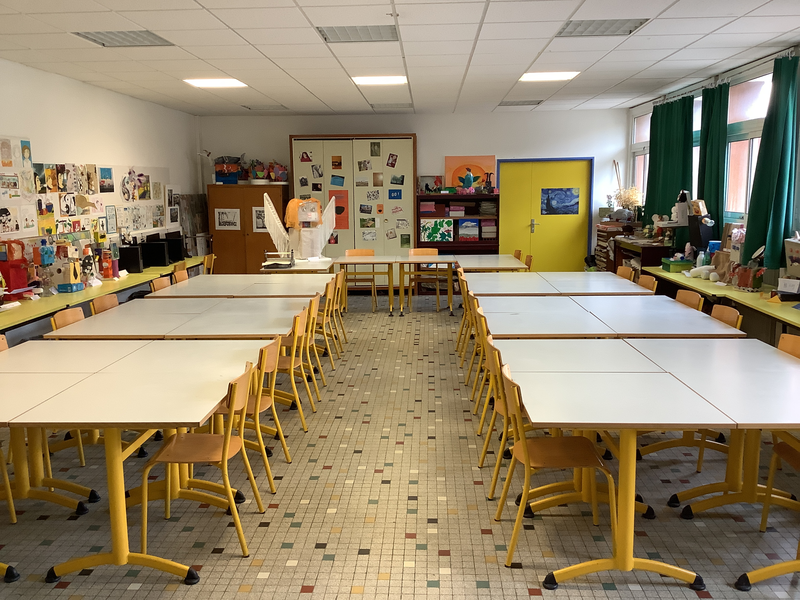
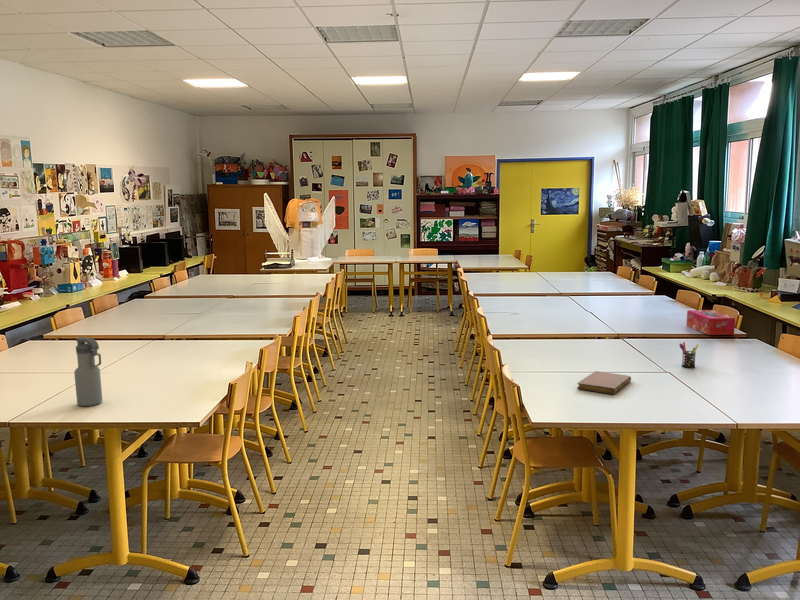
+ water bottle (87, 371)
+ notebook (604, 382)
+ tissue box (709, 322)
+ pen holder (689, 354)
